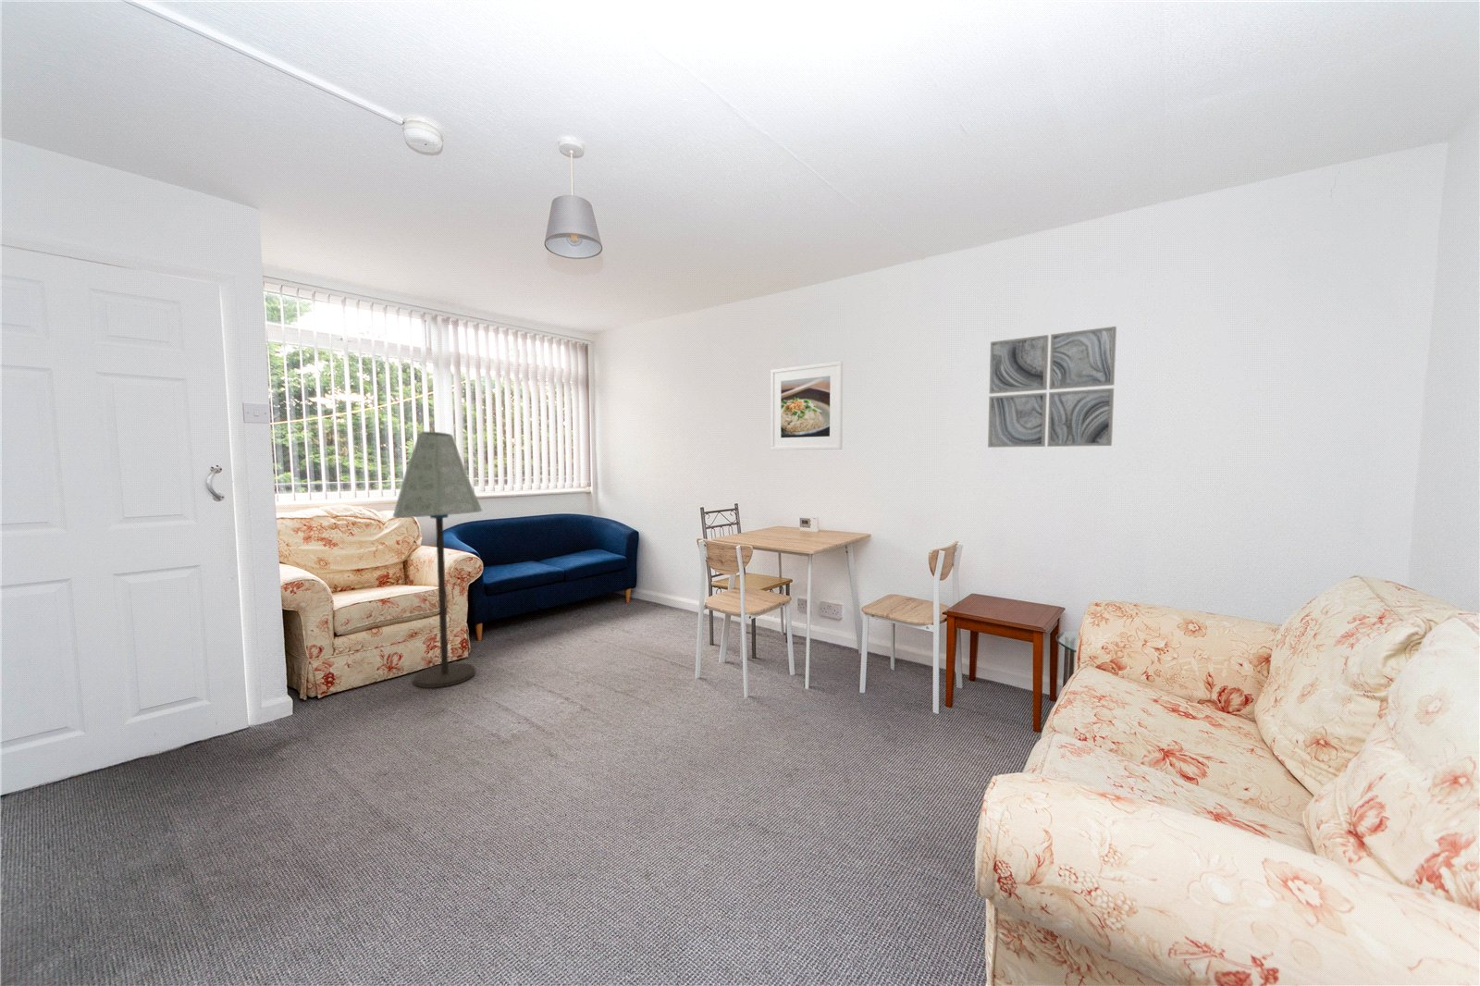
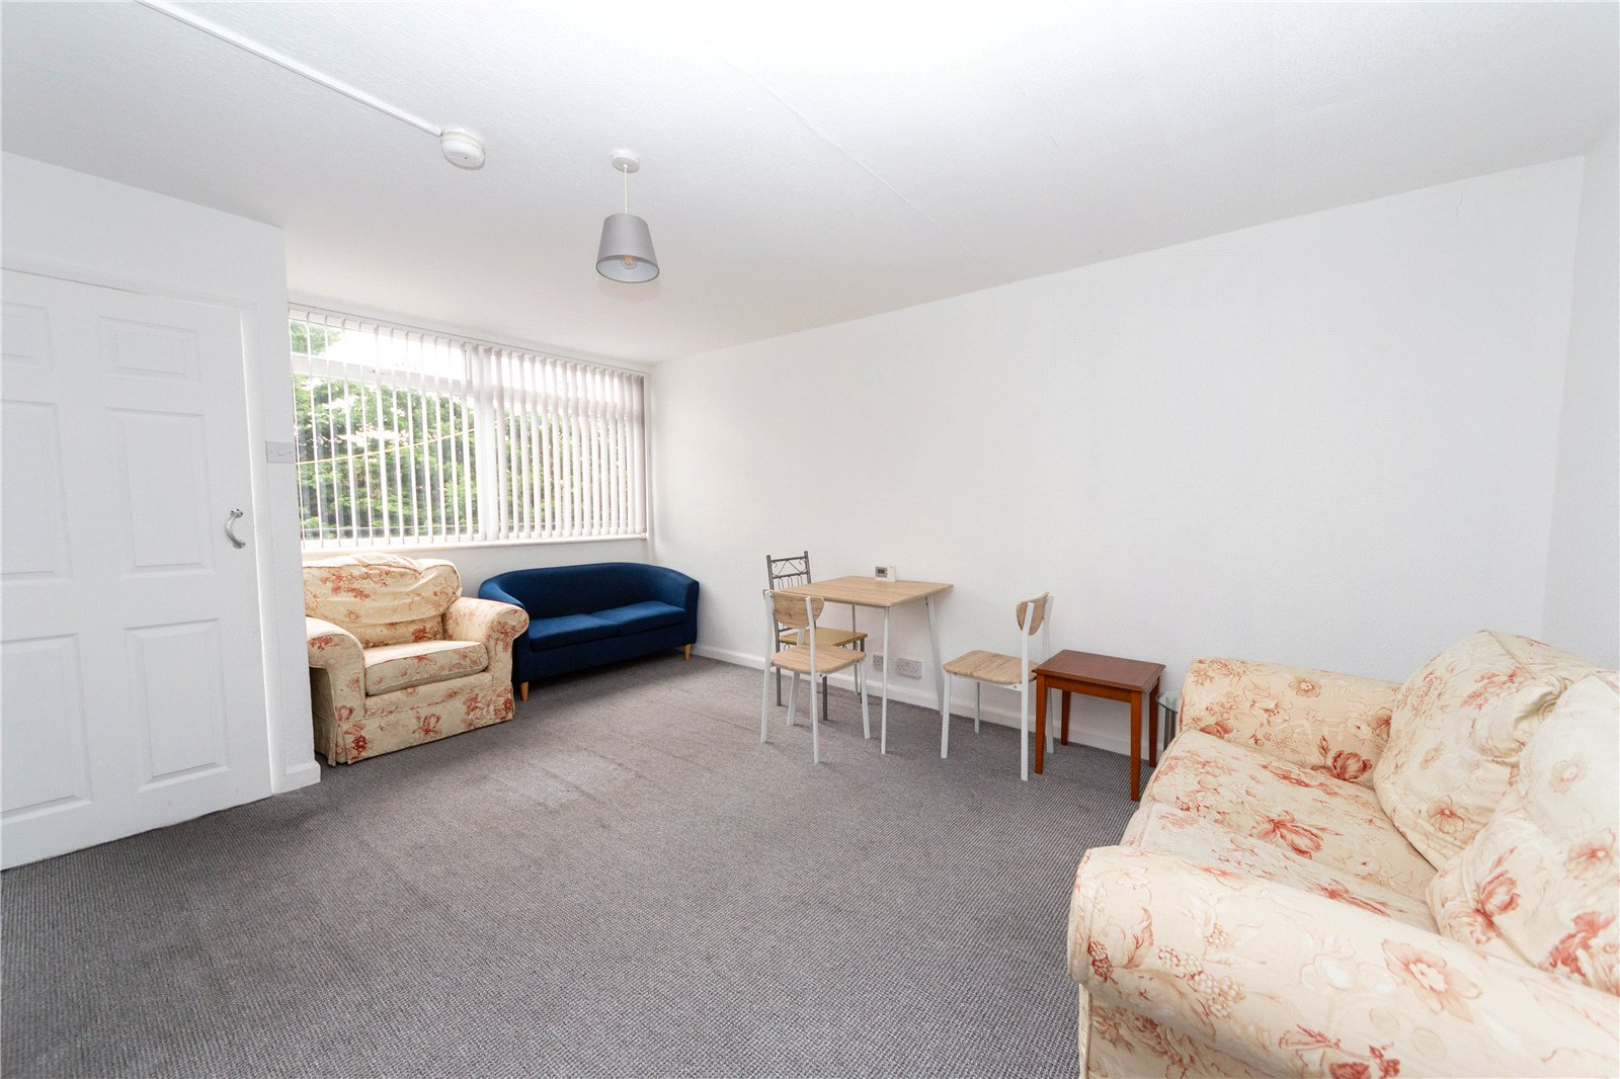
- floor lamp (440, 555)
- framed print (804, 408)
- wall art (1046, 390)
